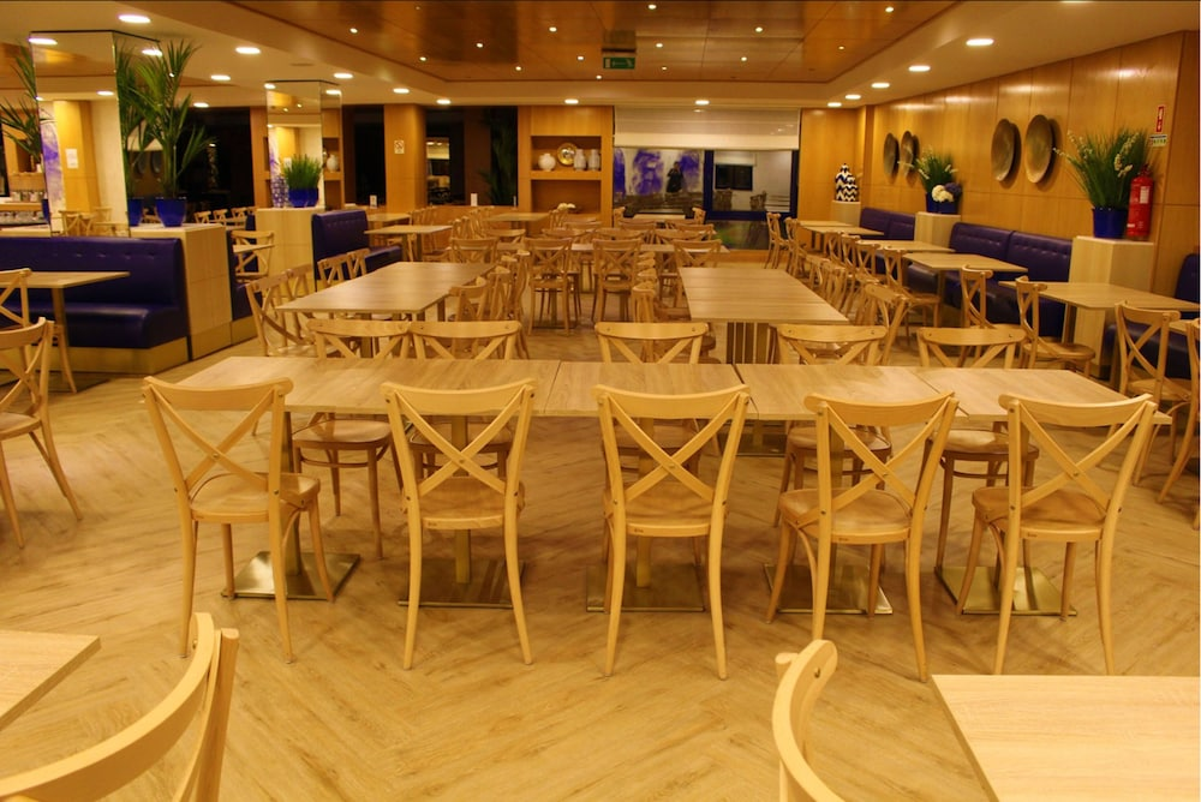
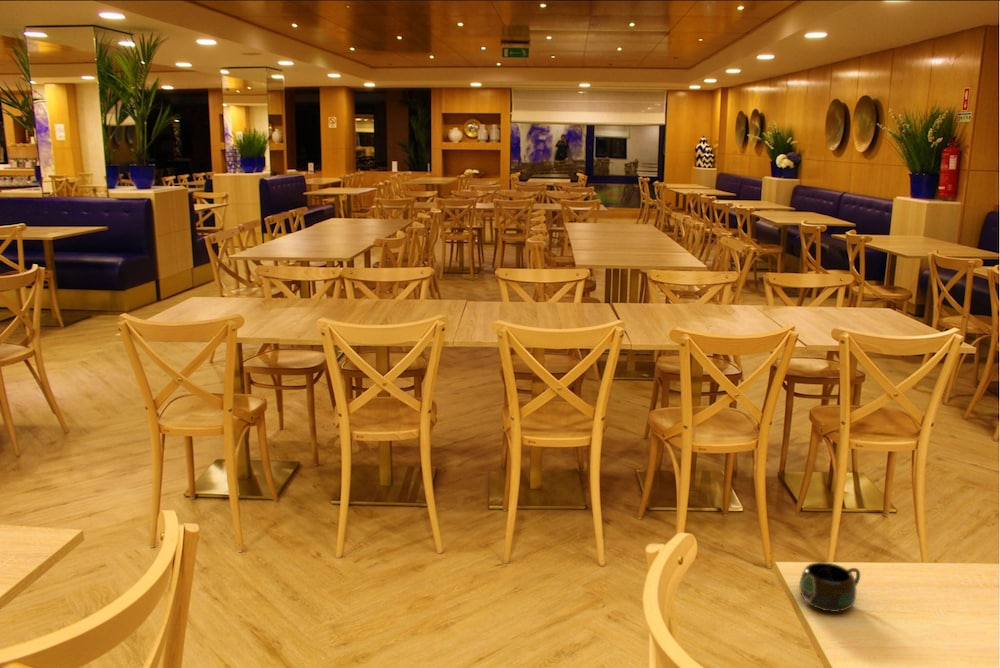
+ mug (833, 586)
